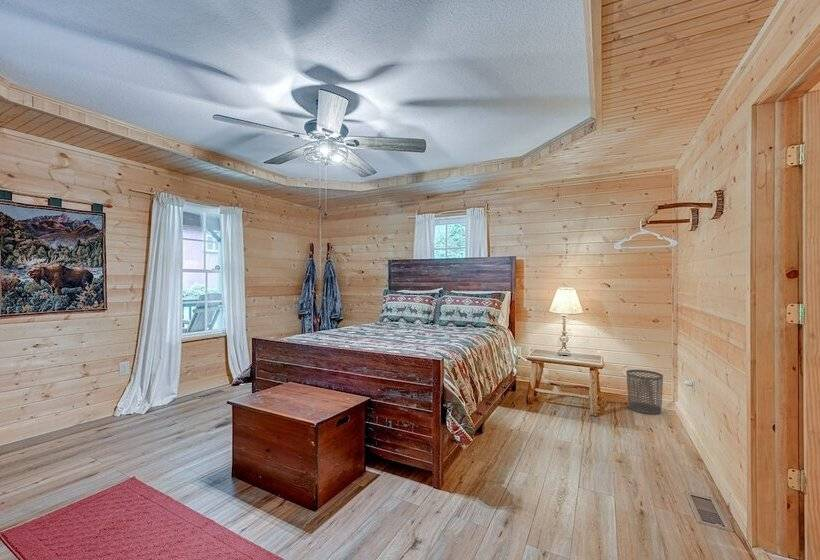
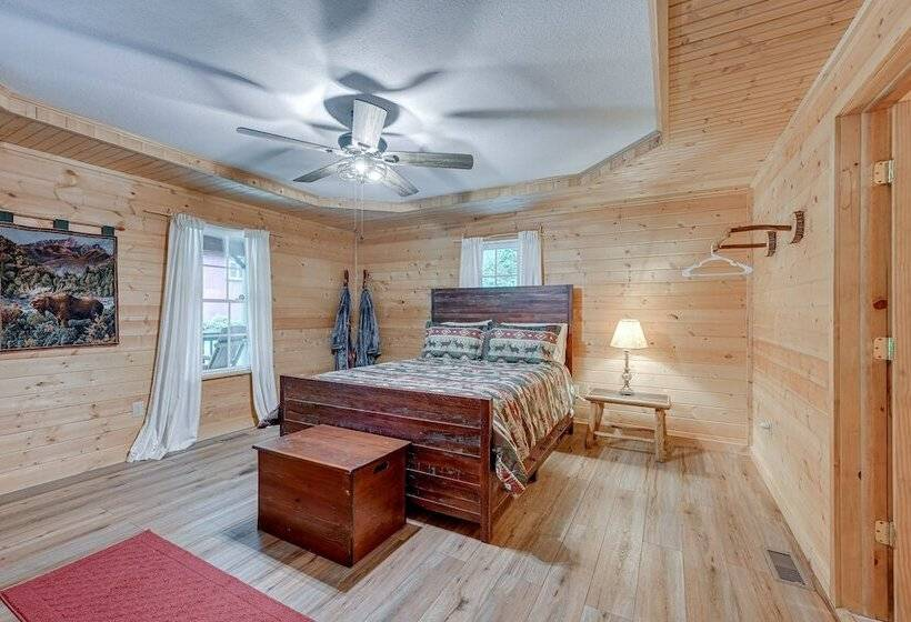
- waste bin (644, 391)
